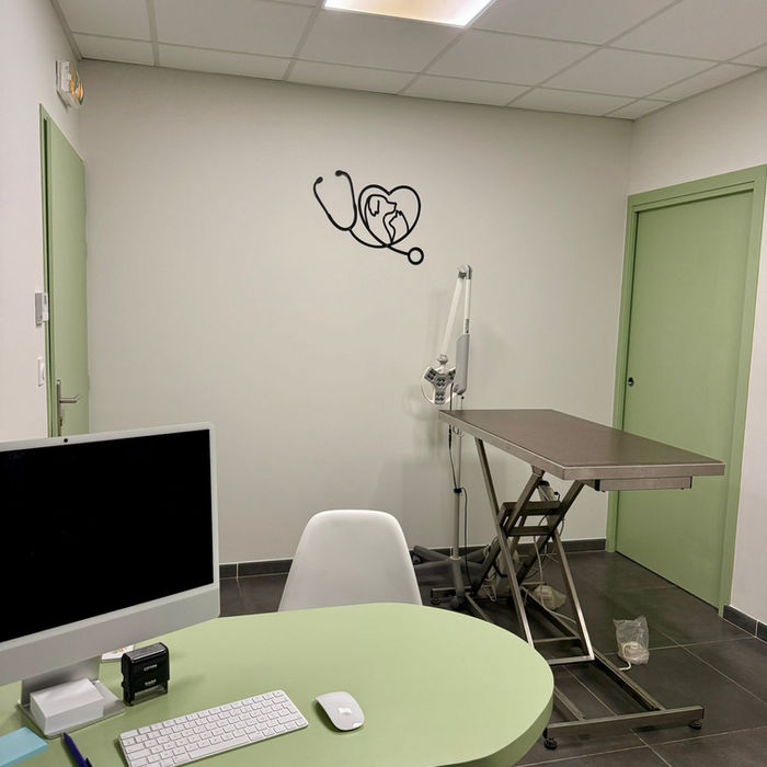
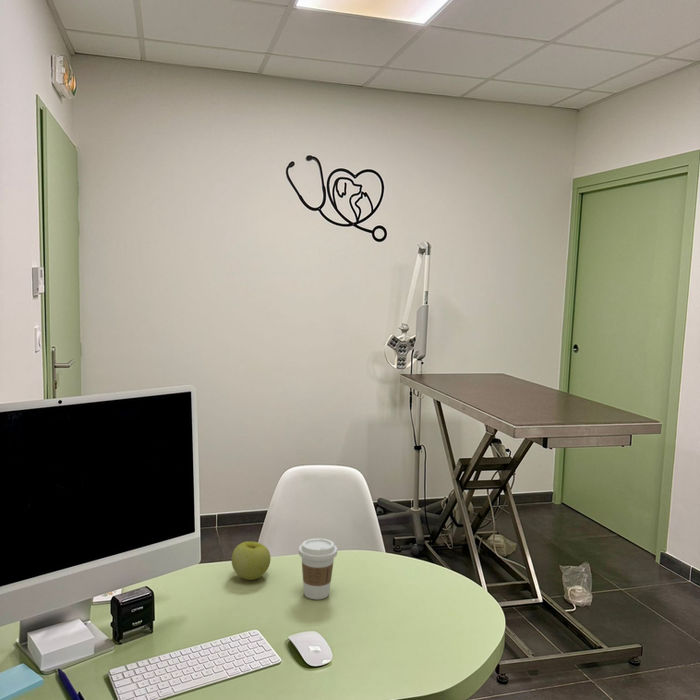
+ apple (250, 560)
+ coffee cup (317, 568)
